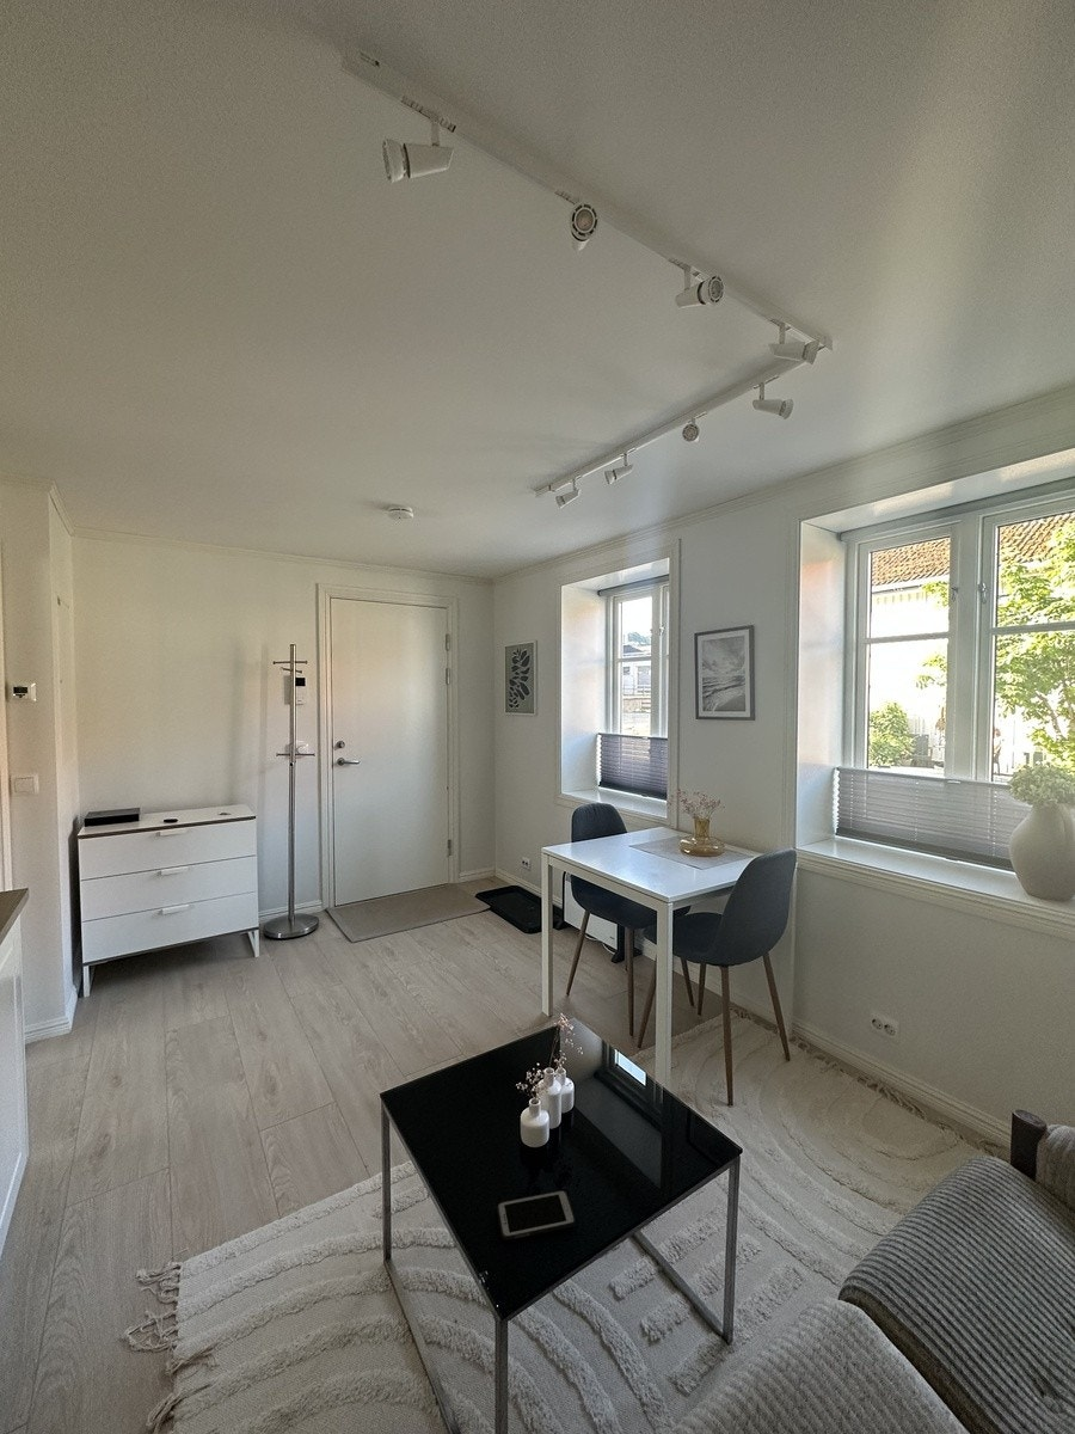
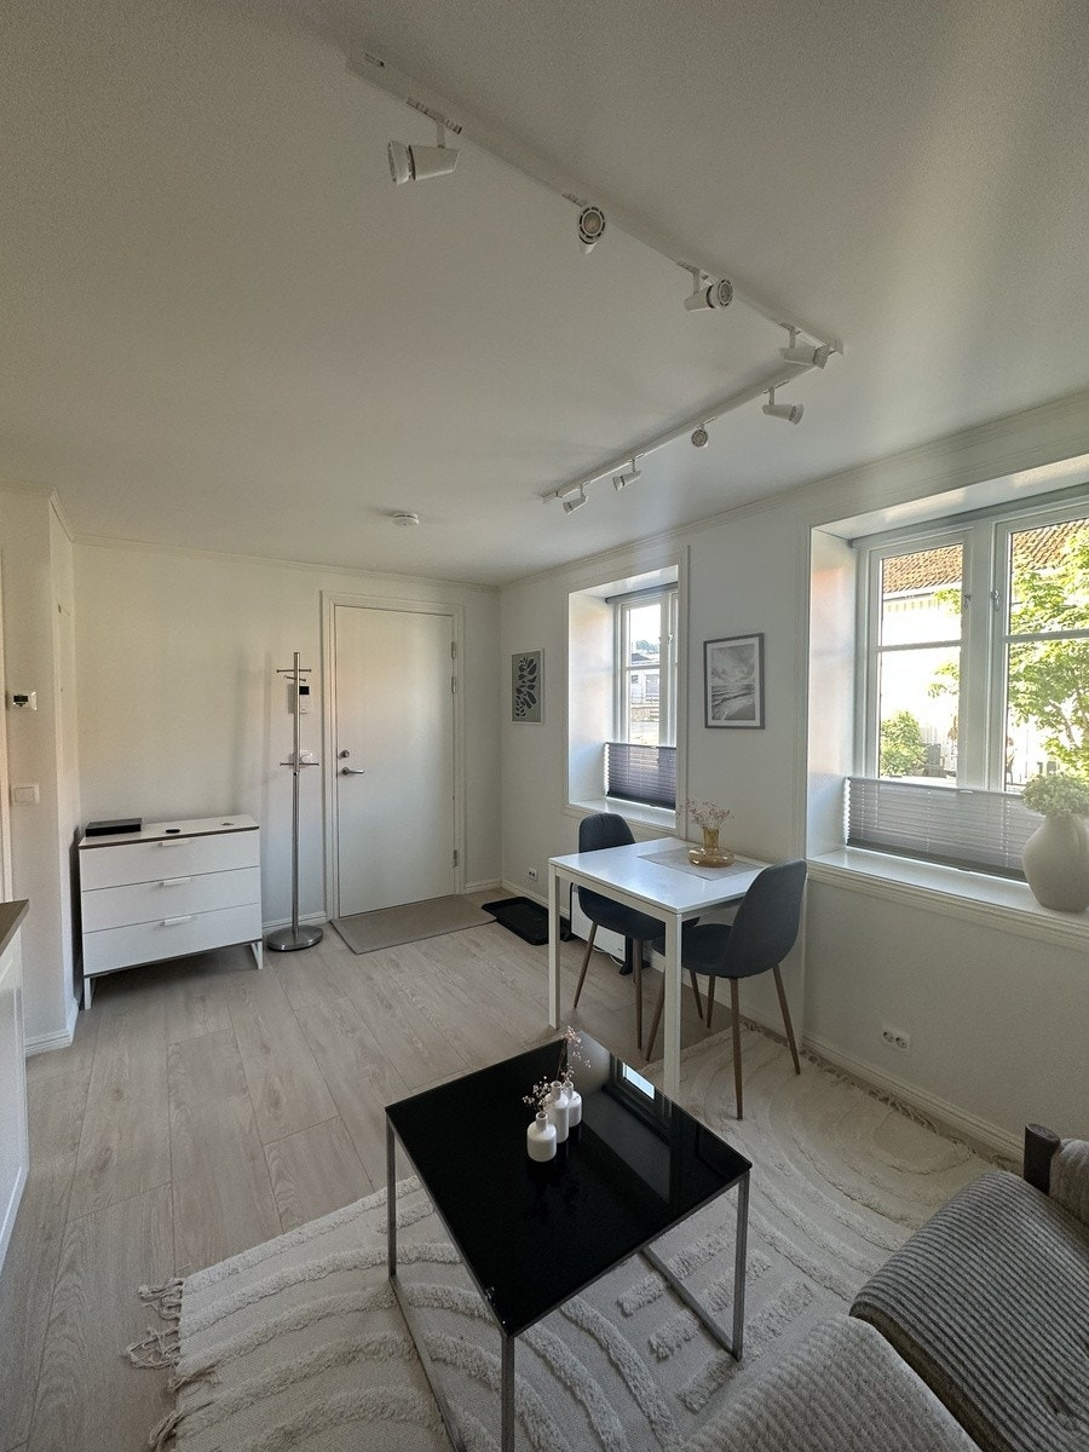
- cell phone (535, 1214)
